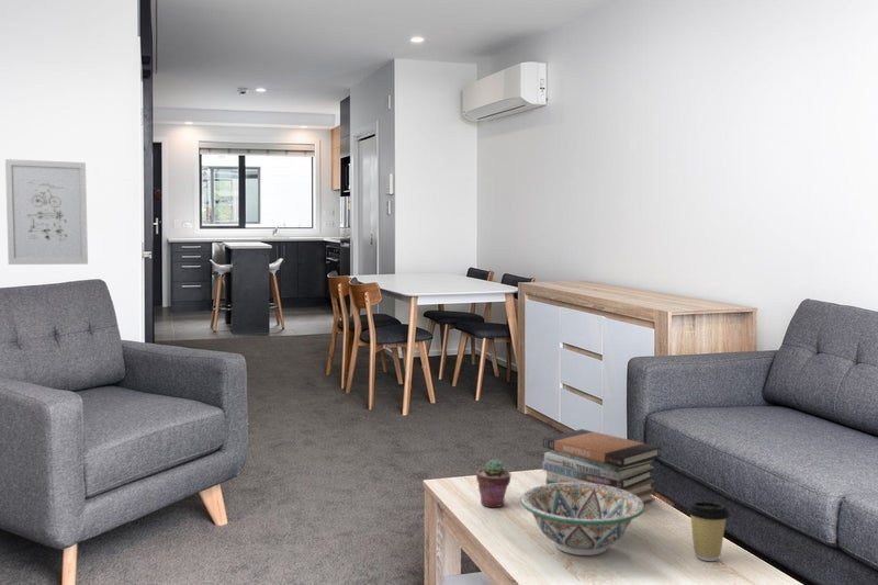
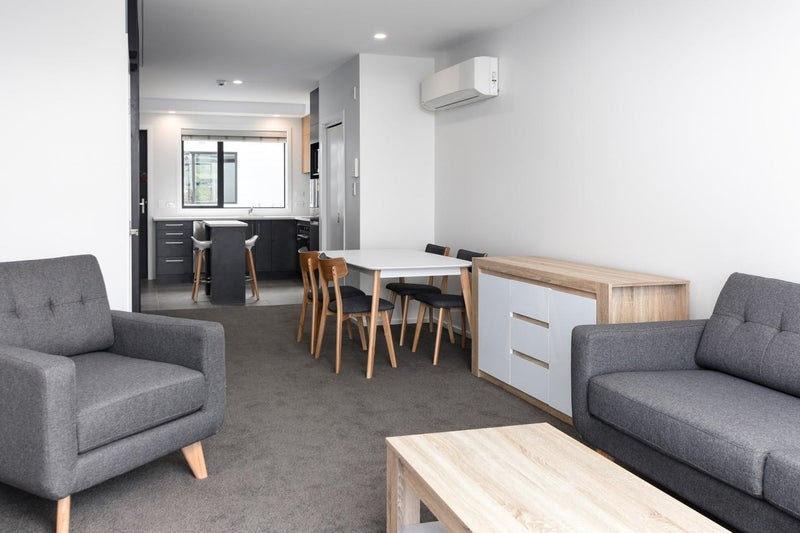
- wall art (47, 212)
- coffee cup (708, 530)
- potted succulent (493, 481)
- decorative bowl (581, 522)
- book stack (598, 466)
